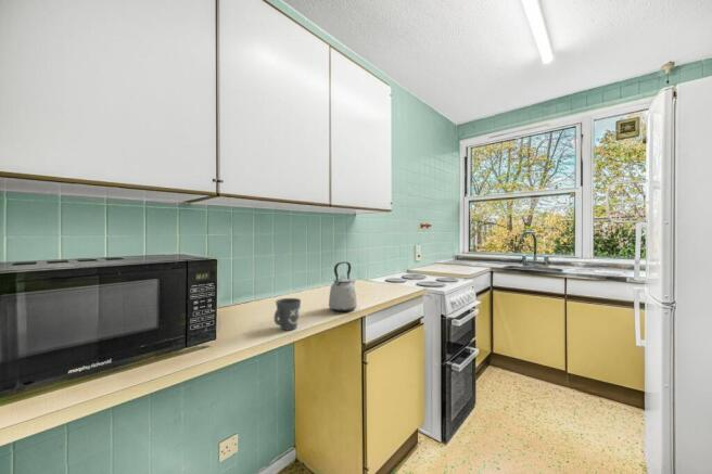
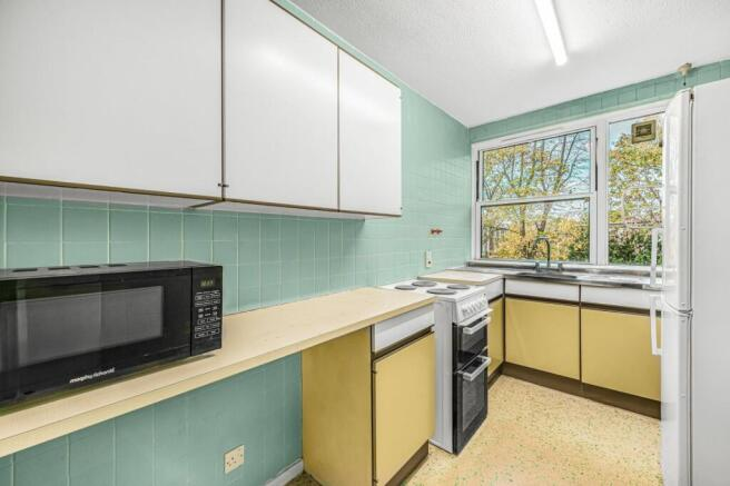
- mug (285, 315)
- kettle (345, 284)
